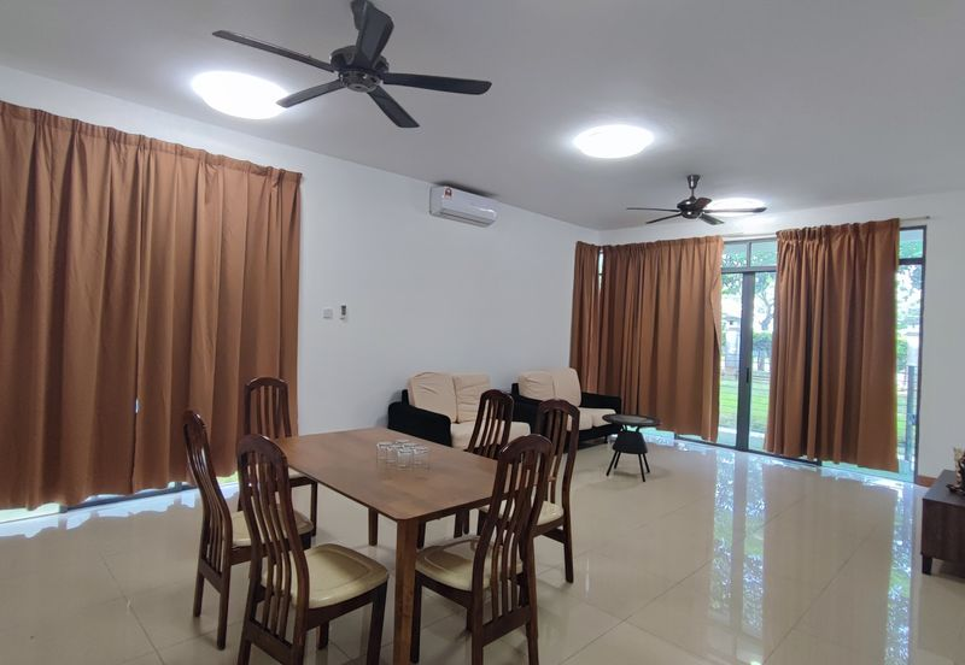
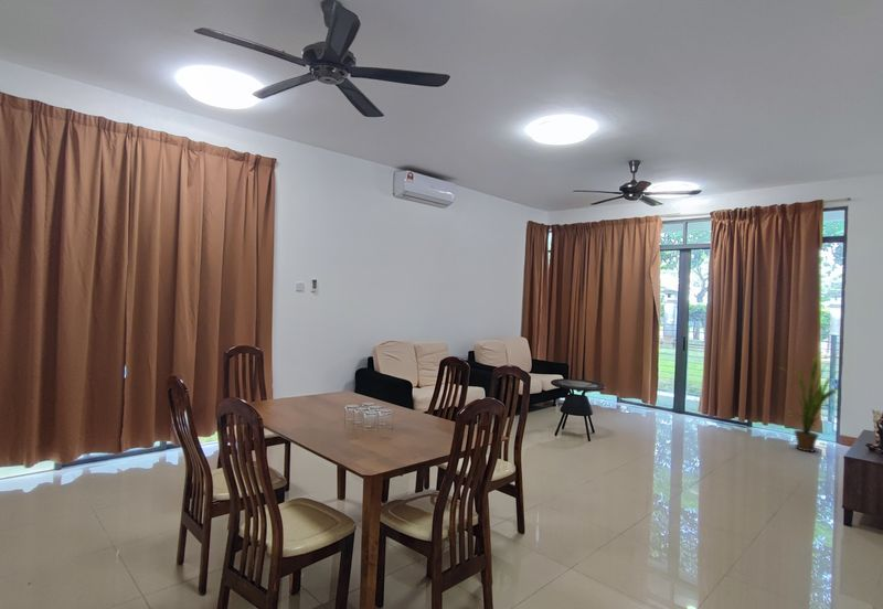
+ house plant (805, 403)
